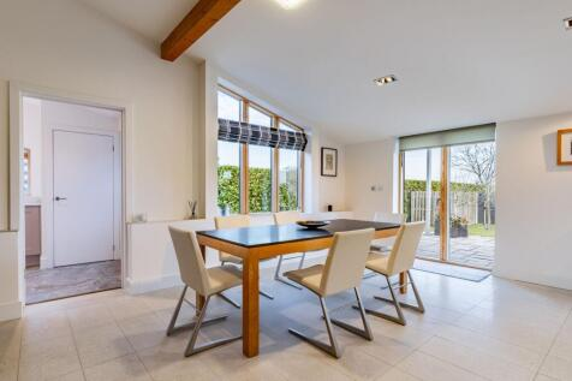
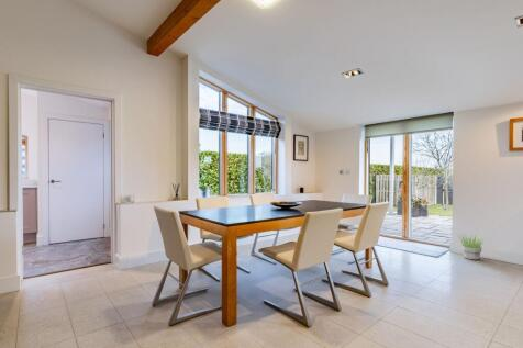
+ potted plant (470, 246)
